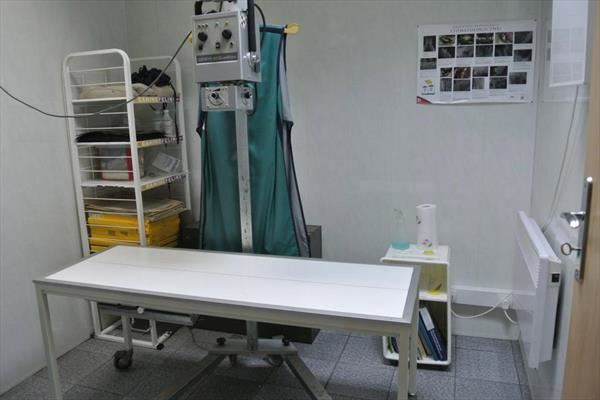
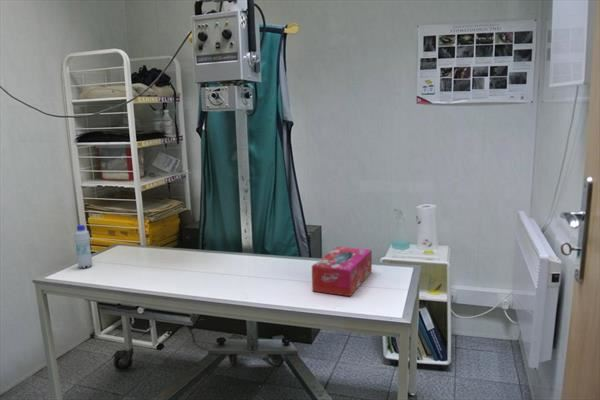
+ tissue box (343, 269)
+ bottle (83, 246)
